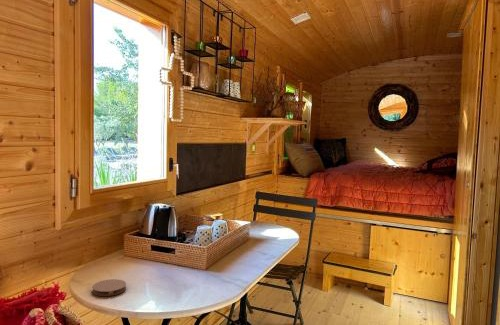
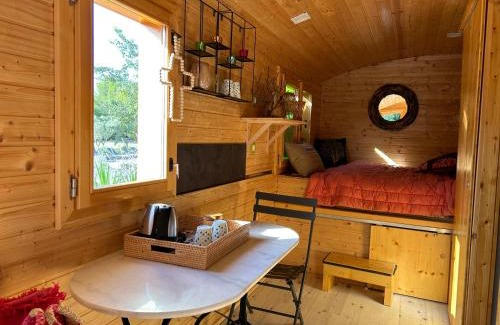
- coaster (109, 287)
